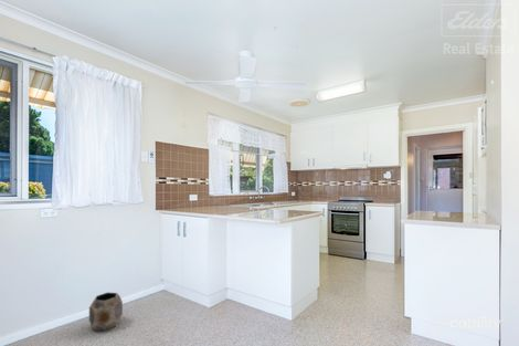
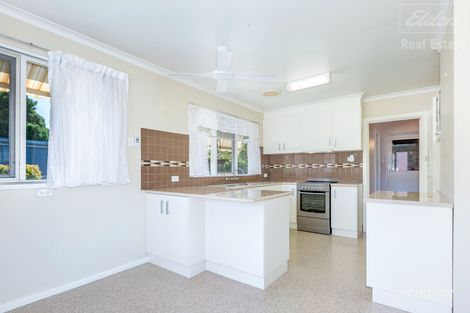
- planter (106, 311)
